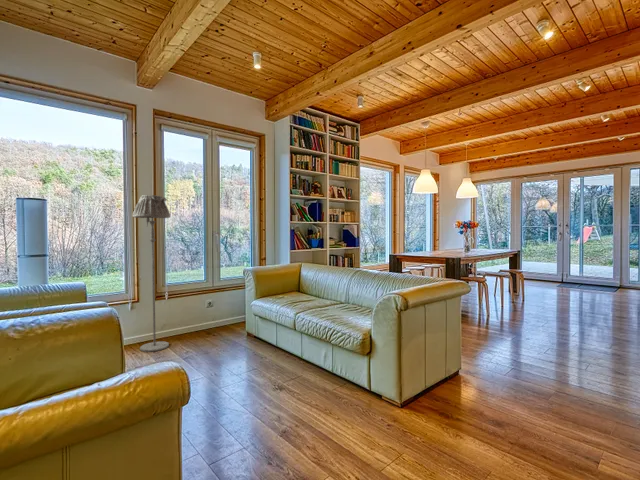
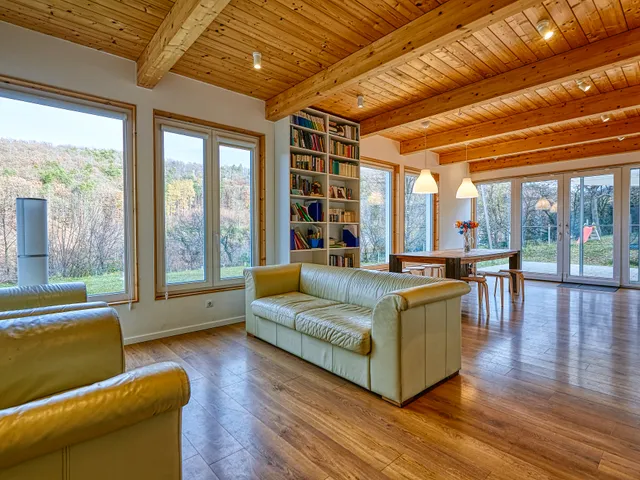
- floor lamp (153, 271)
